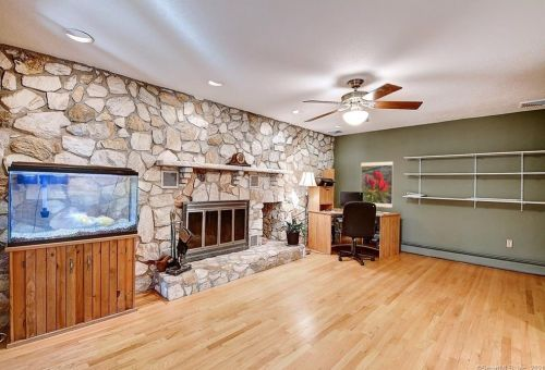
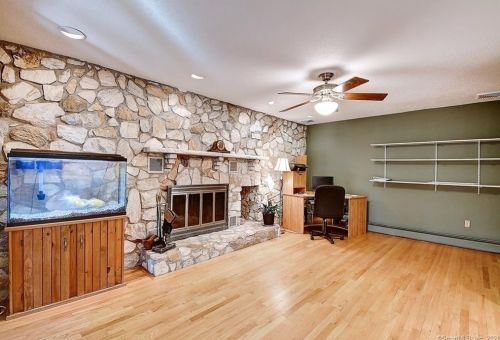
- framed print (376, 184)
